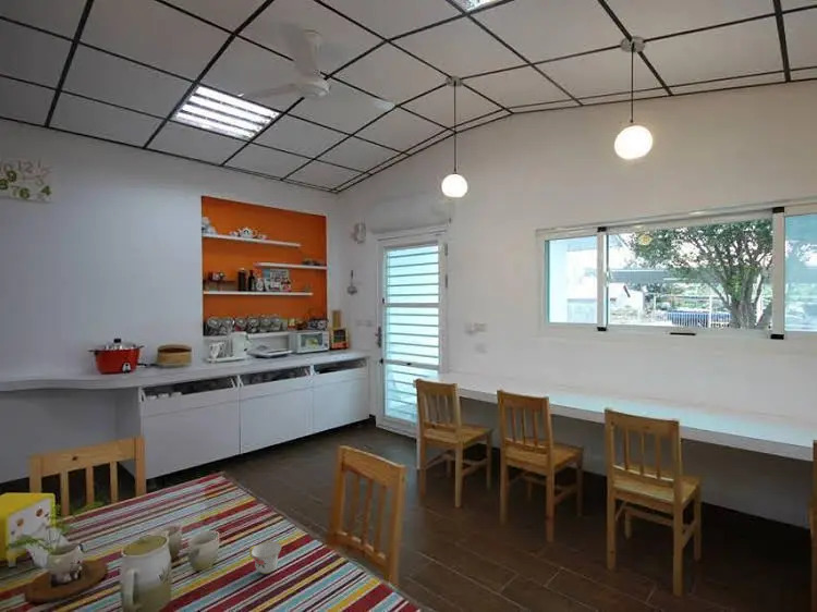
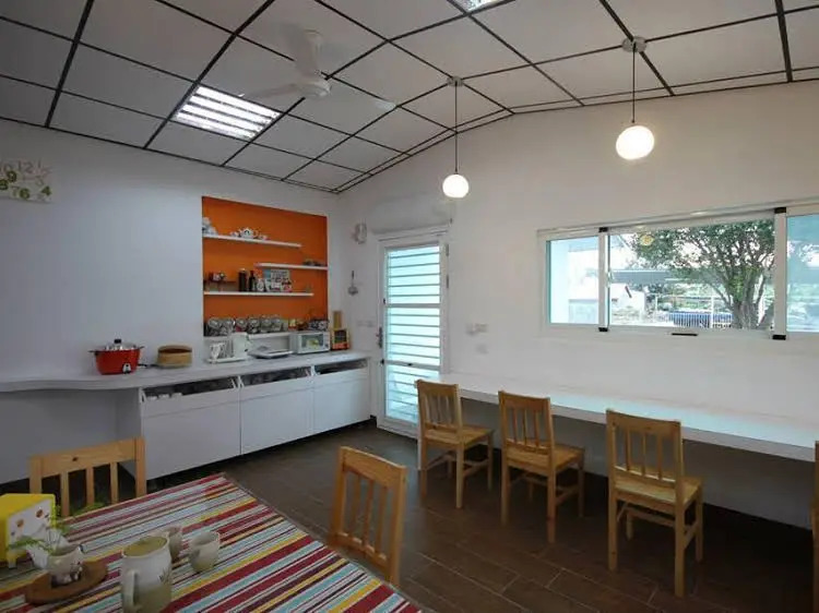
- teacup (264, 559)
